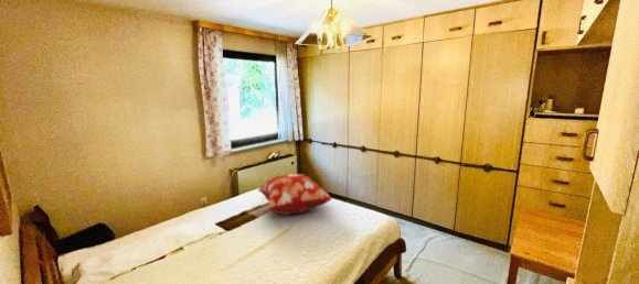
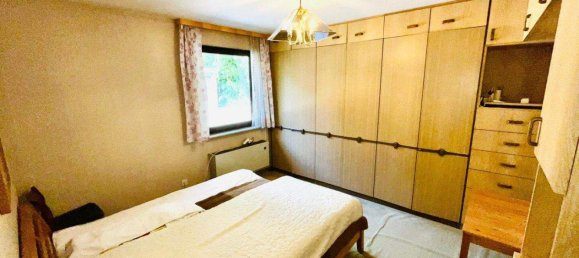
- decorative pillow (292, 194)
